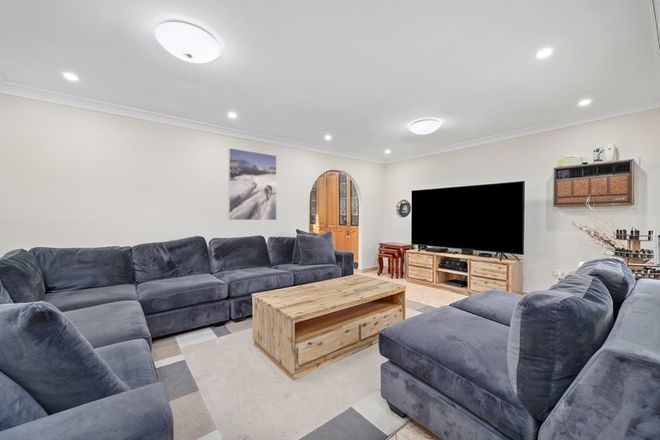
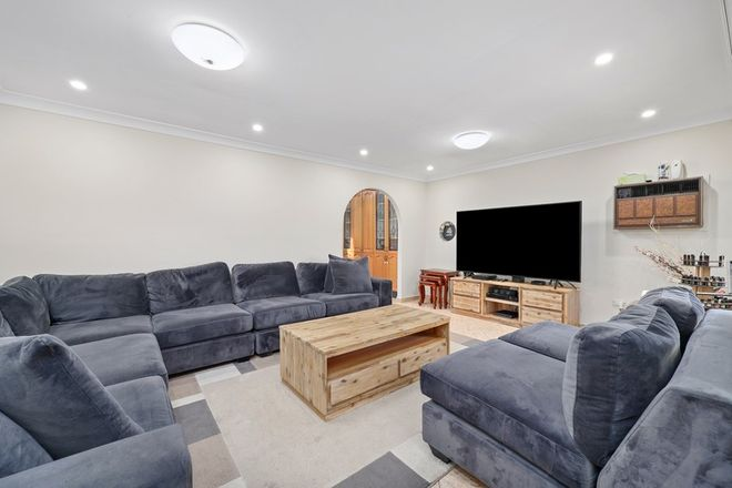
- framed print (253, 186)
